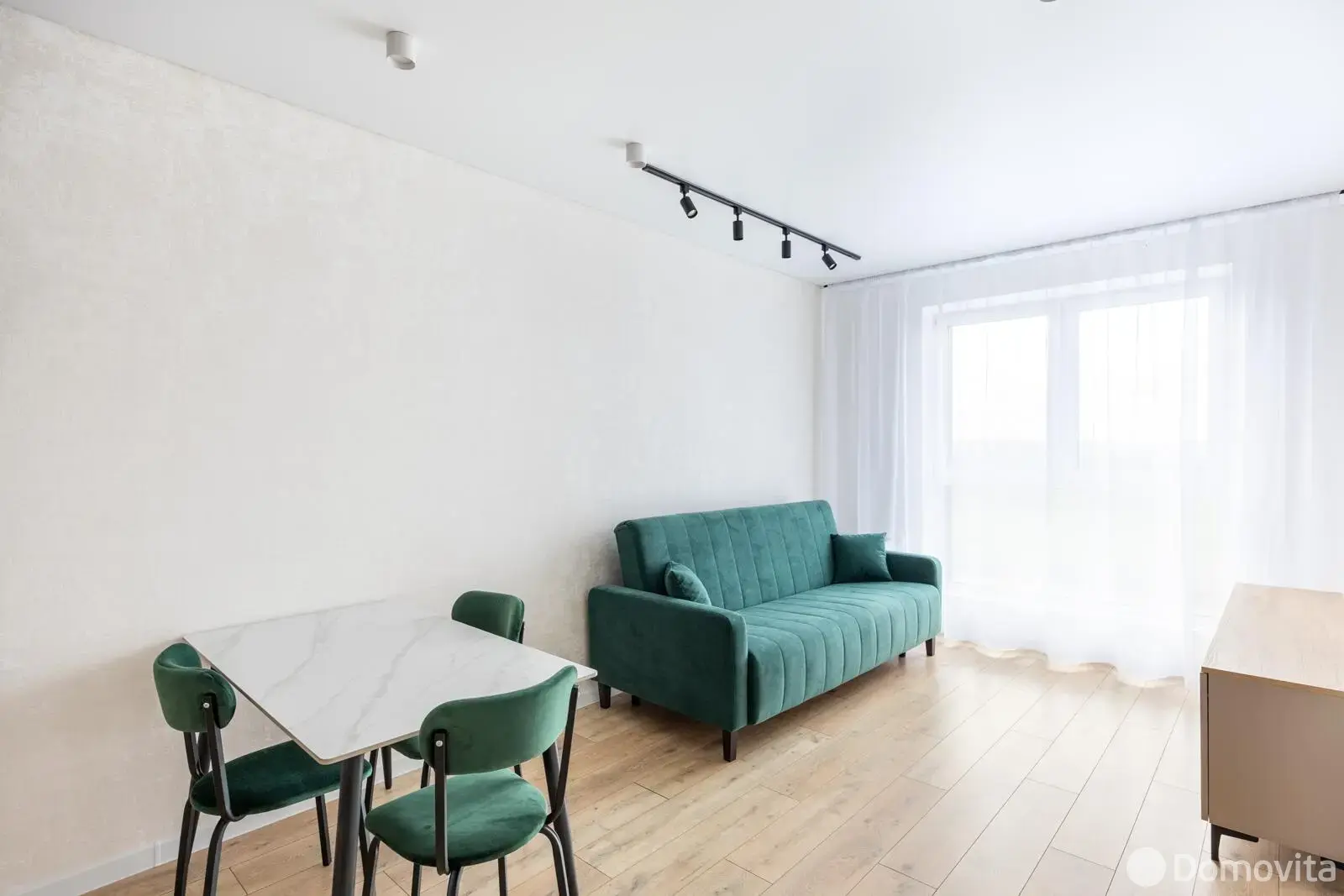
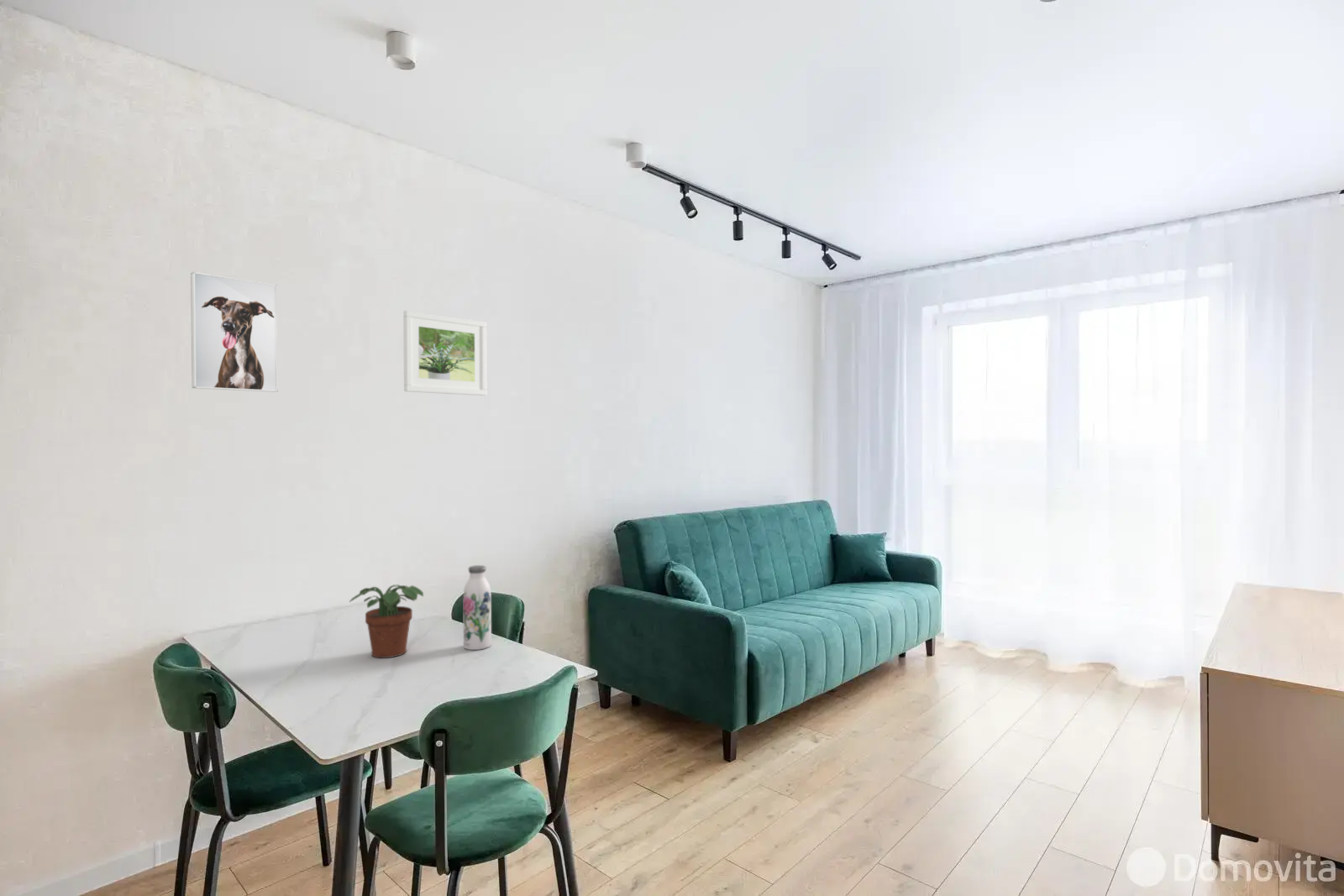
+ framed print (447, 354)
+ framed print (235, 334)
+ potted plant (386, 621)
+ water bottle (477, 605)
